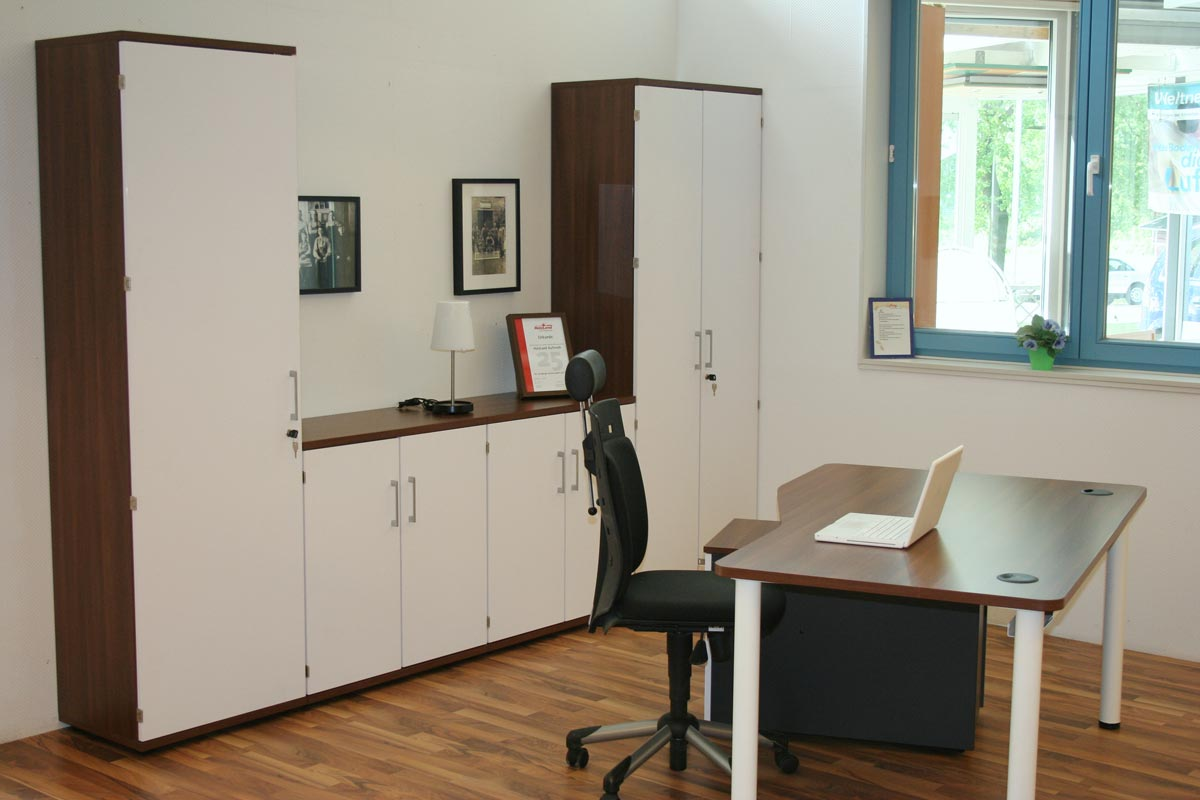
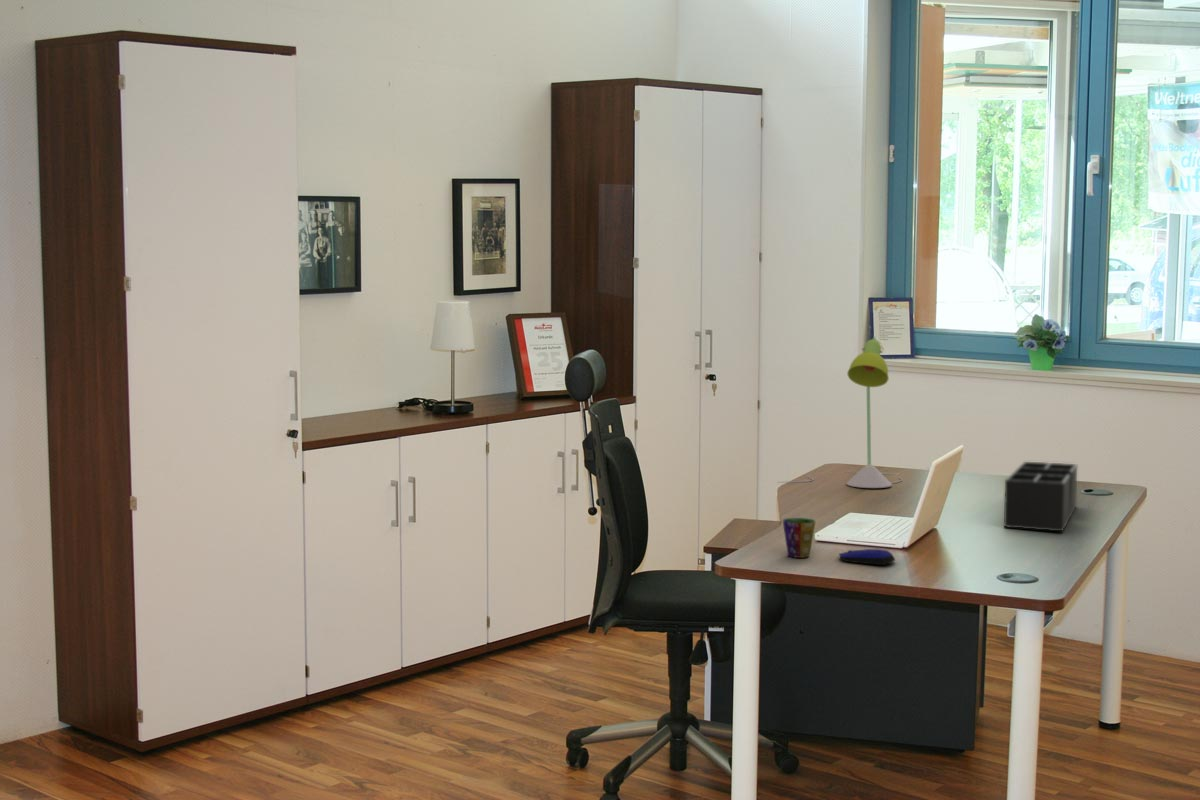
+ desk lamp (867, 408)
+ cup (797, 539)
+ desk organizer (1042, 494)
+ computer mouse (866, 555)
